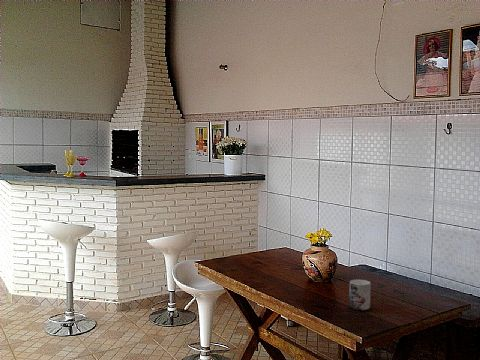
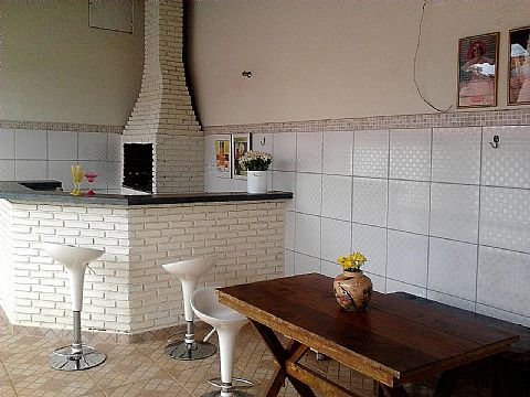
- mug (357, 294)
